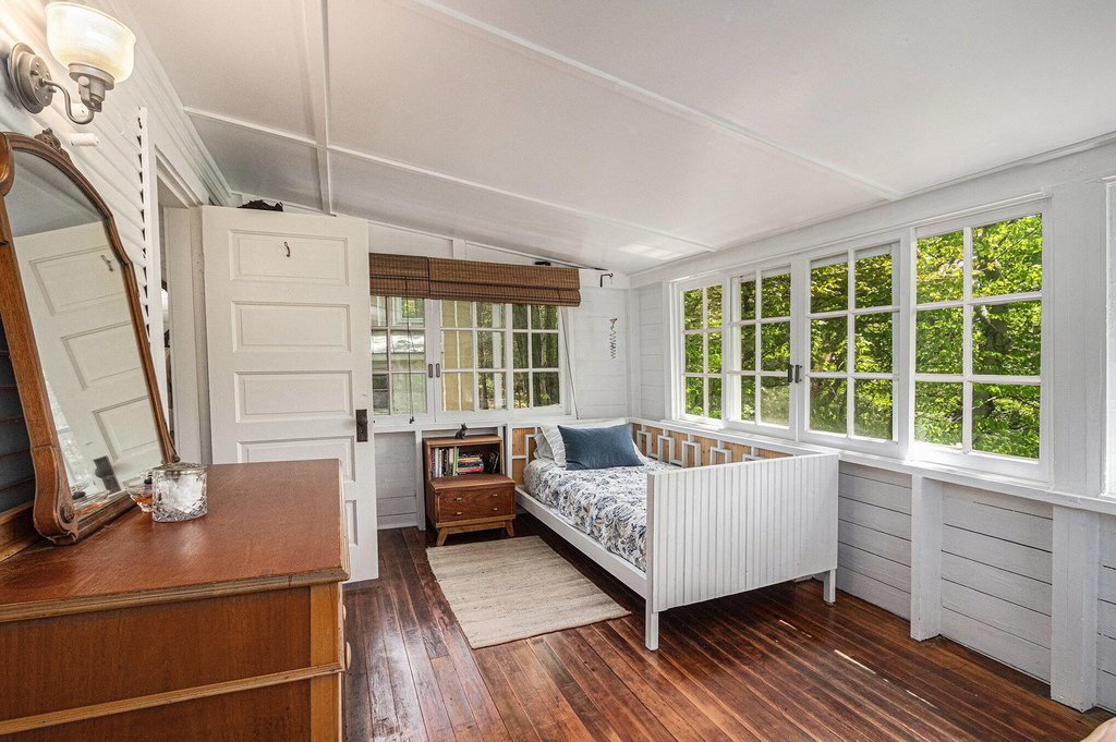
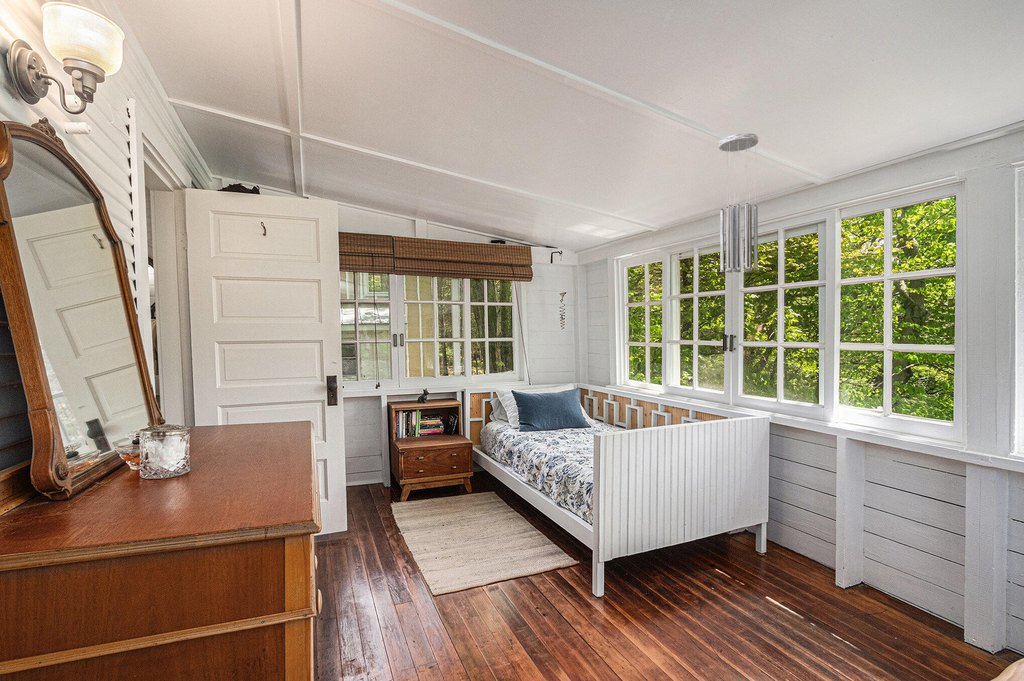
+ wind chime (738, 205)
